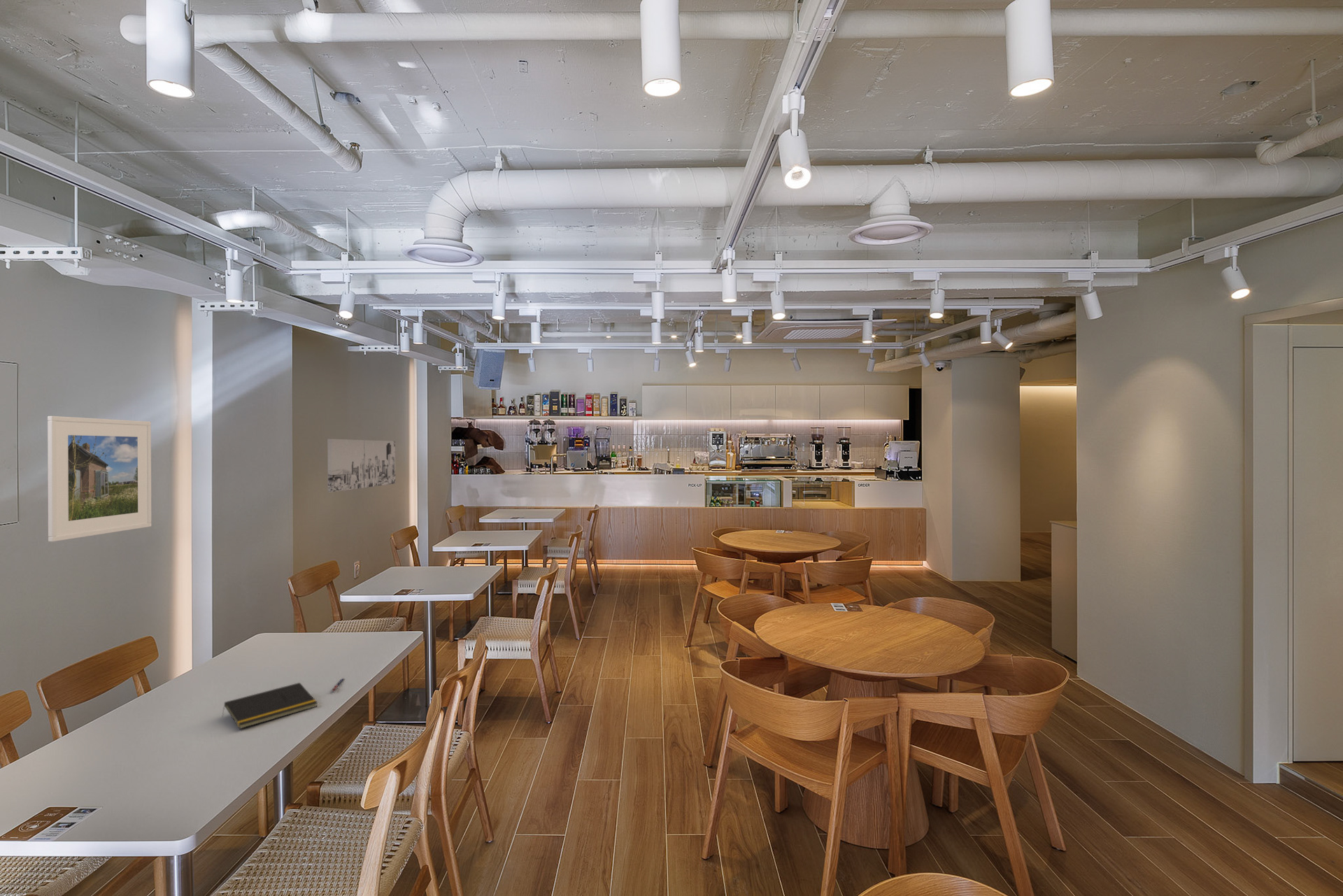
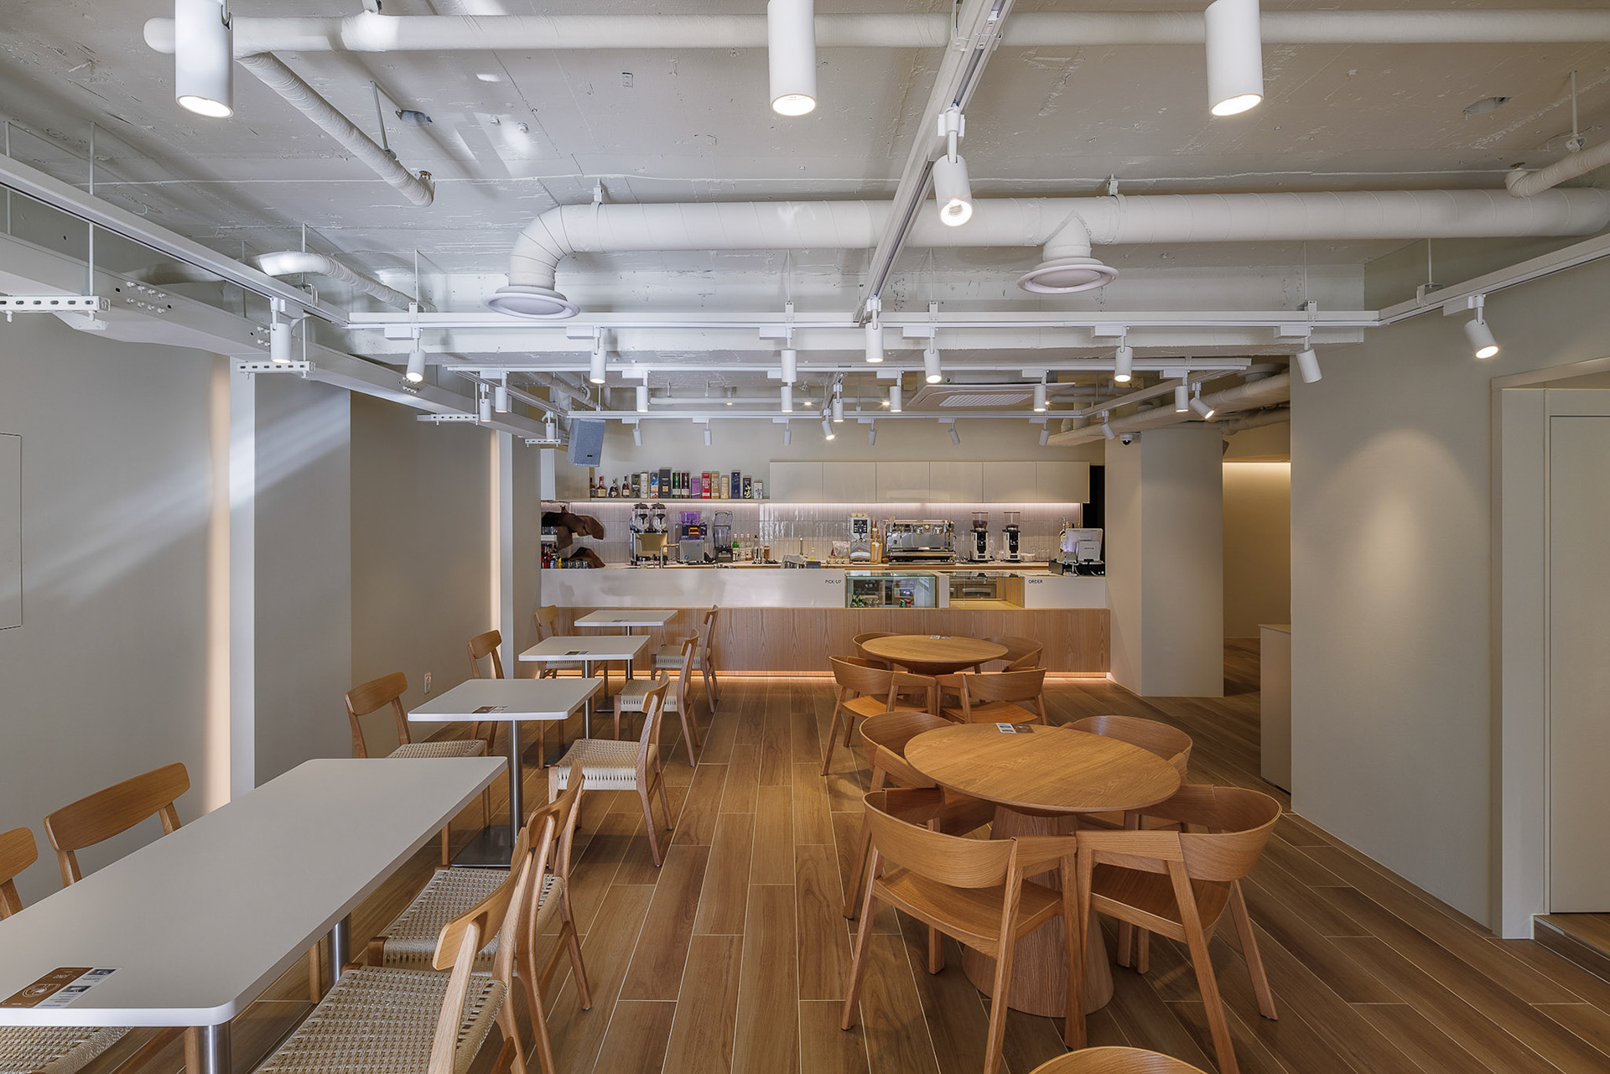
- notepad (271, 704)
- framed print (104, 476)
- wall art (365, 464)
- pen (338, 683)
